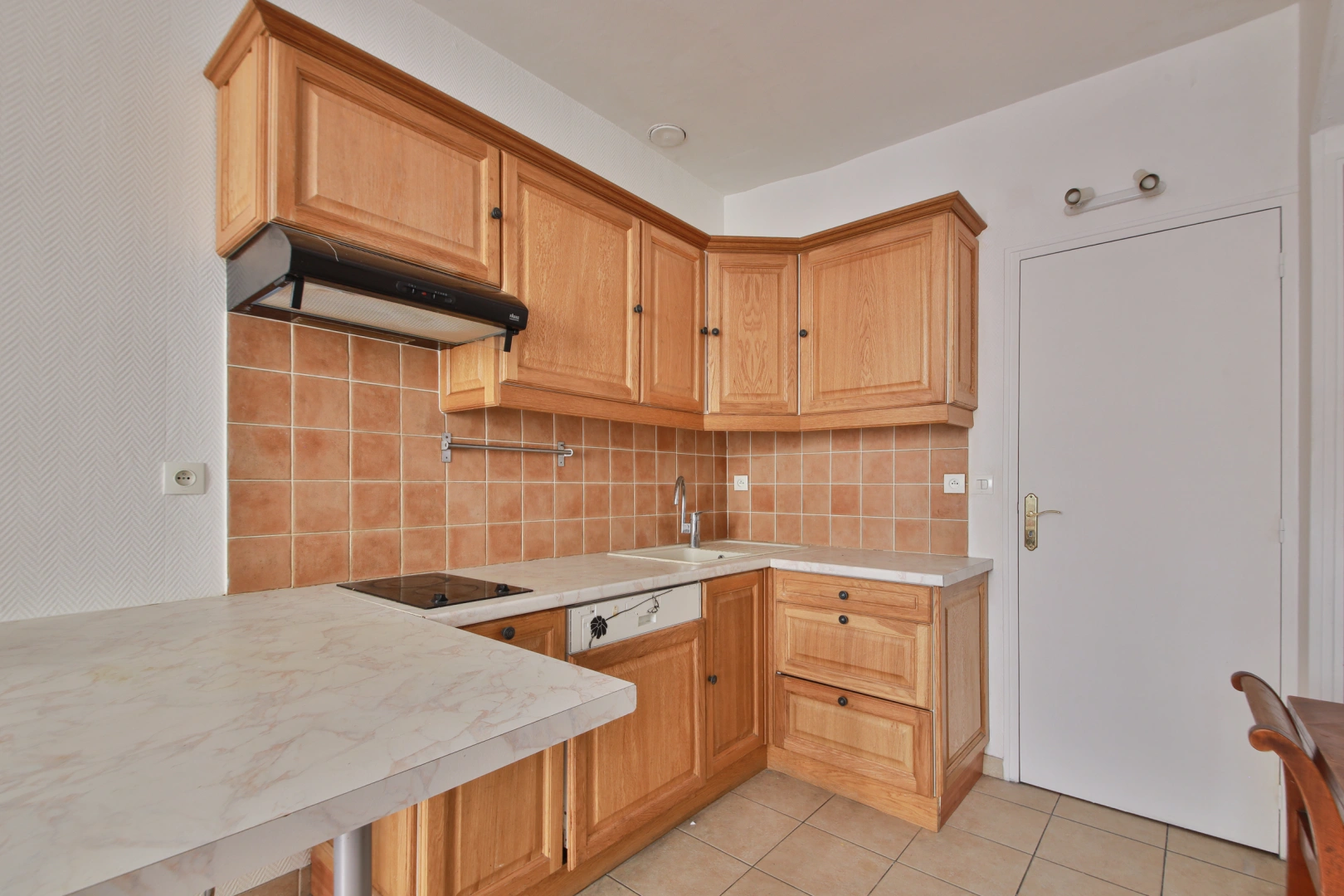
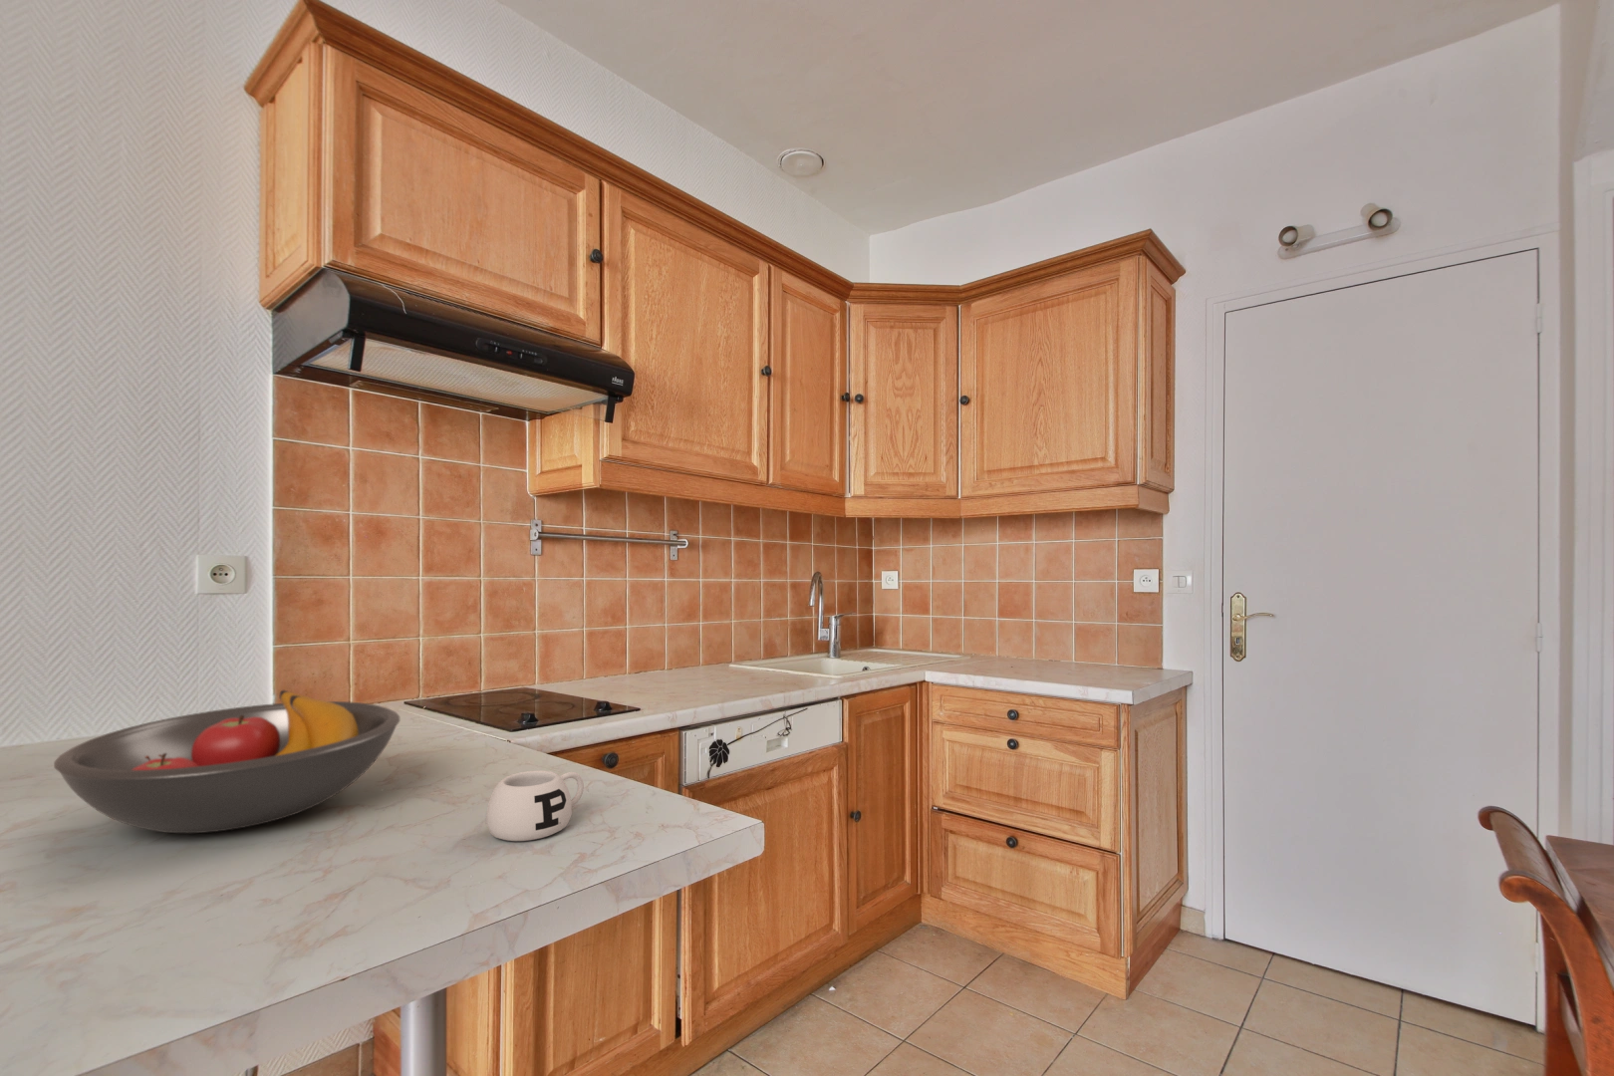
+ fruit bowl (246, 759)
+ mug (540, 800)
